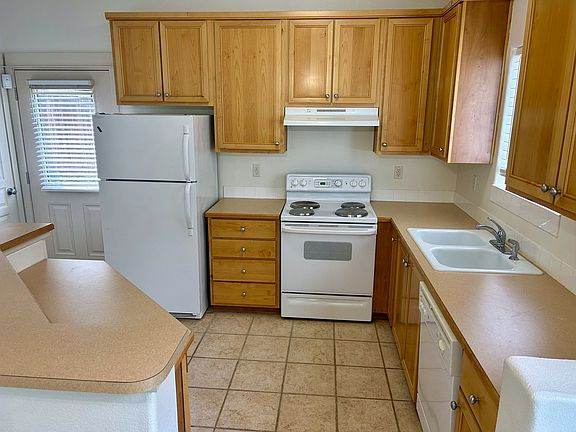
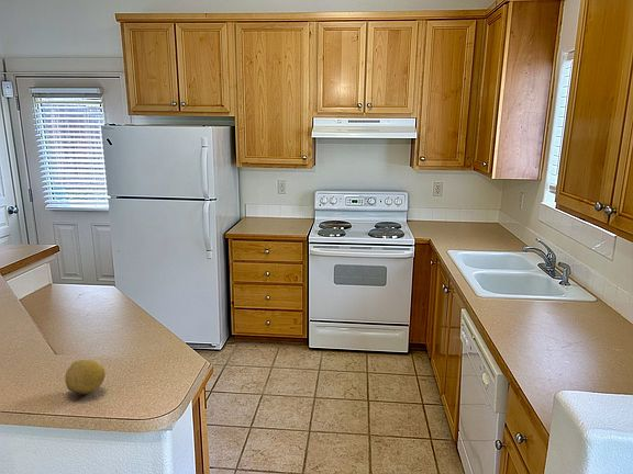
+ fruit (85, 376)
